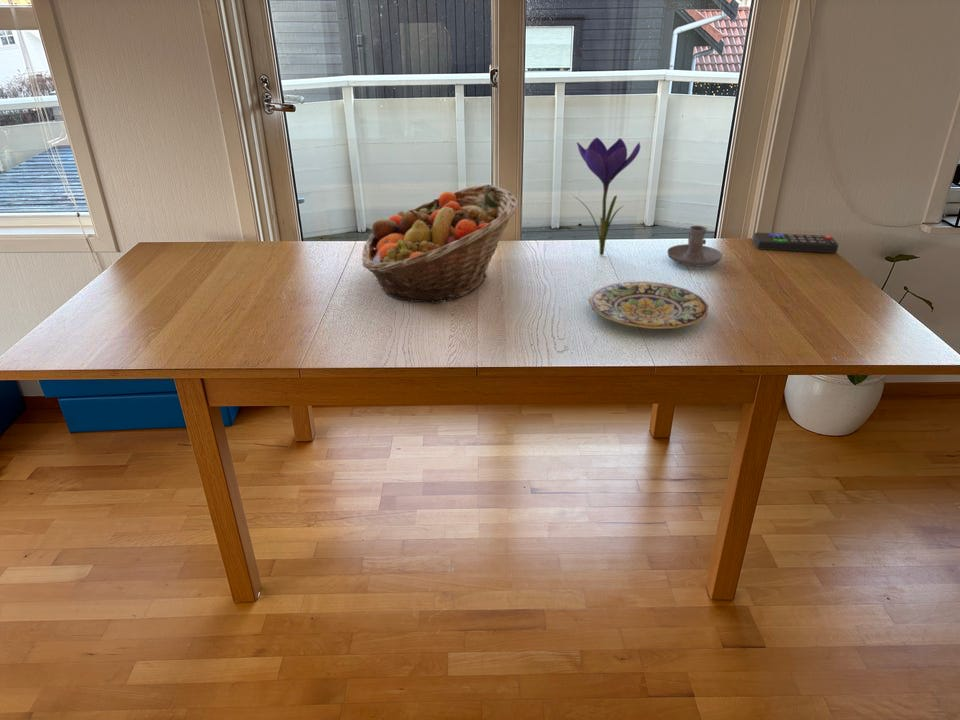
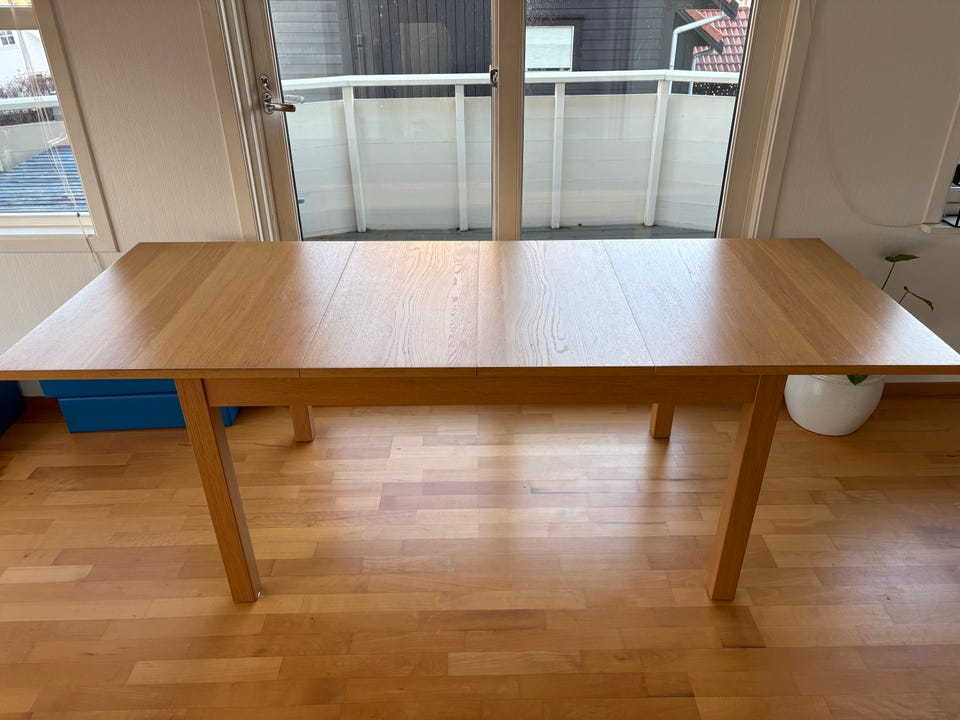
- plate (647, 308)
- candle holder (694, 243)
- fruit basket (438, 239)
- flower (603, 201)
- remote control (794, 241)
